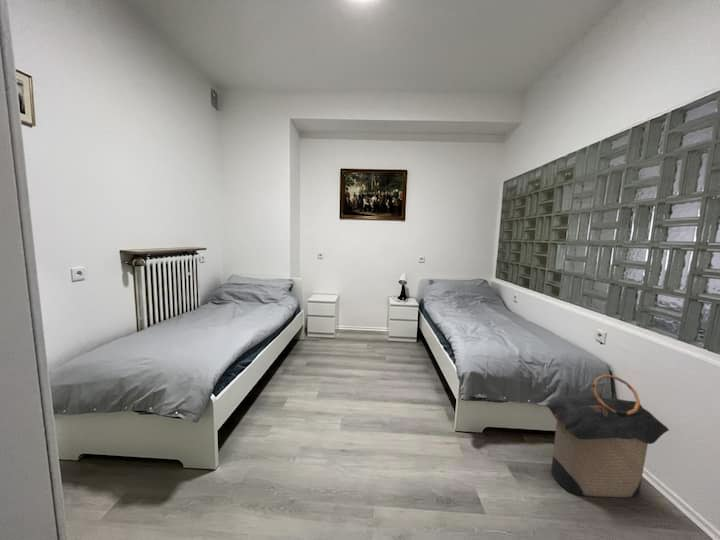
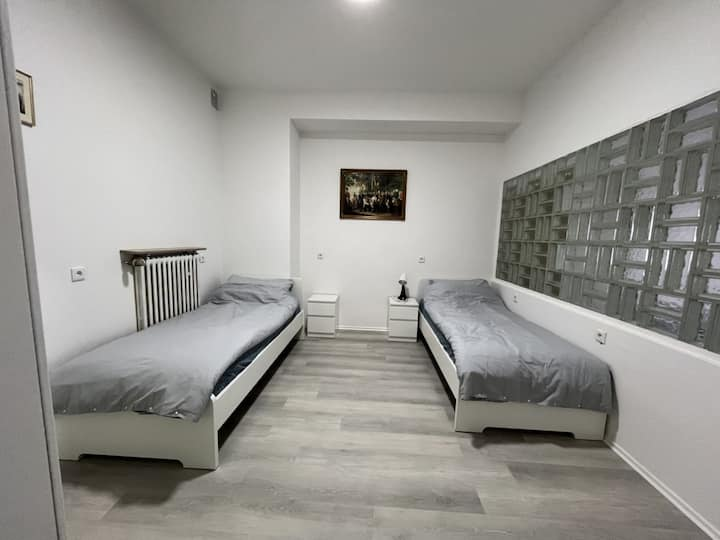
- laundry hamper (600, 433)
